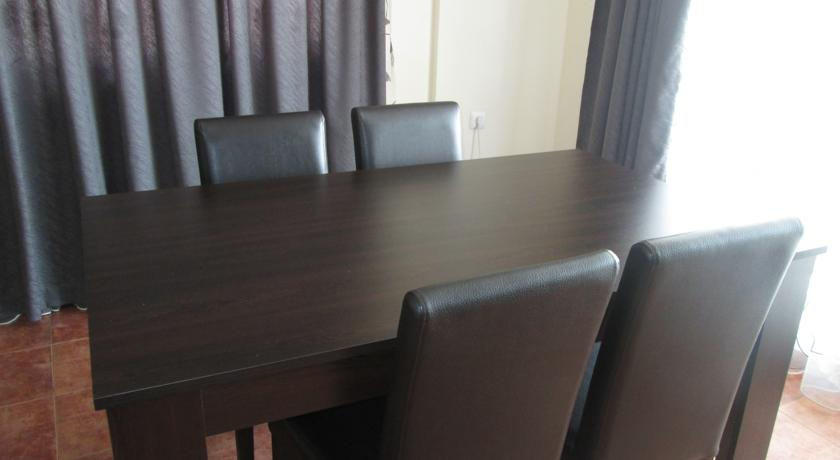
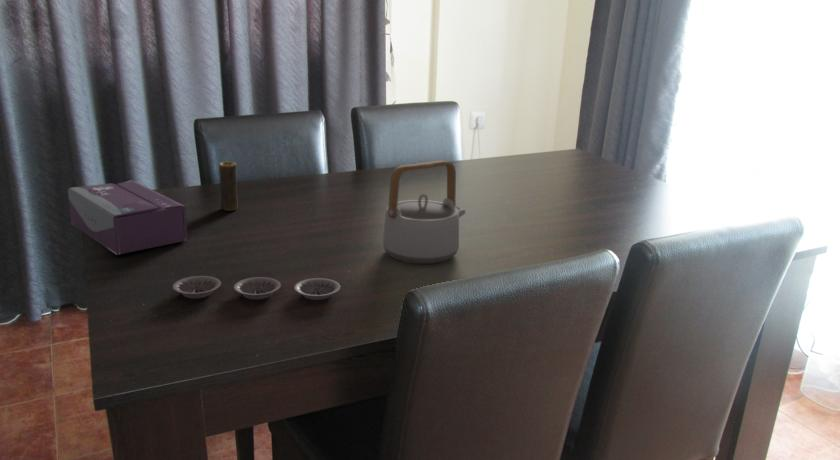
+ teapot (428, 208)
+ tissue box (126, 213)
+ plate (257, 289)
+ candle (228, 185)
